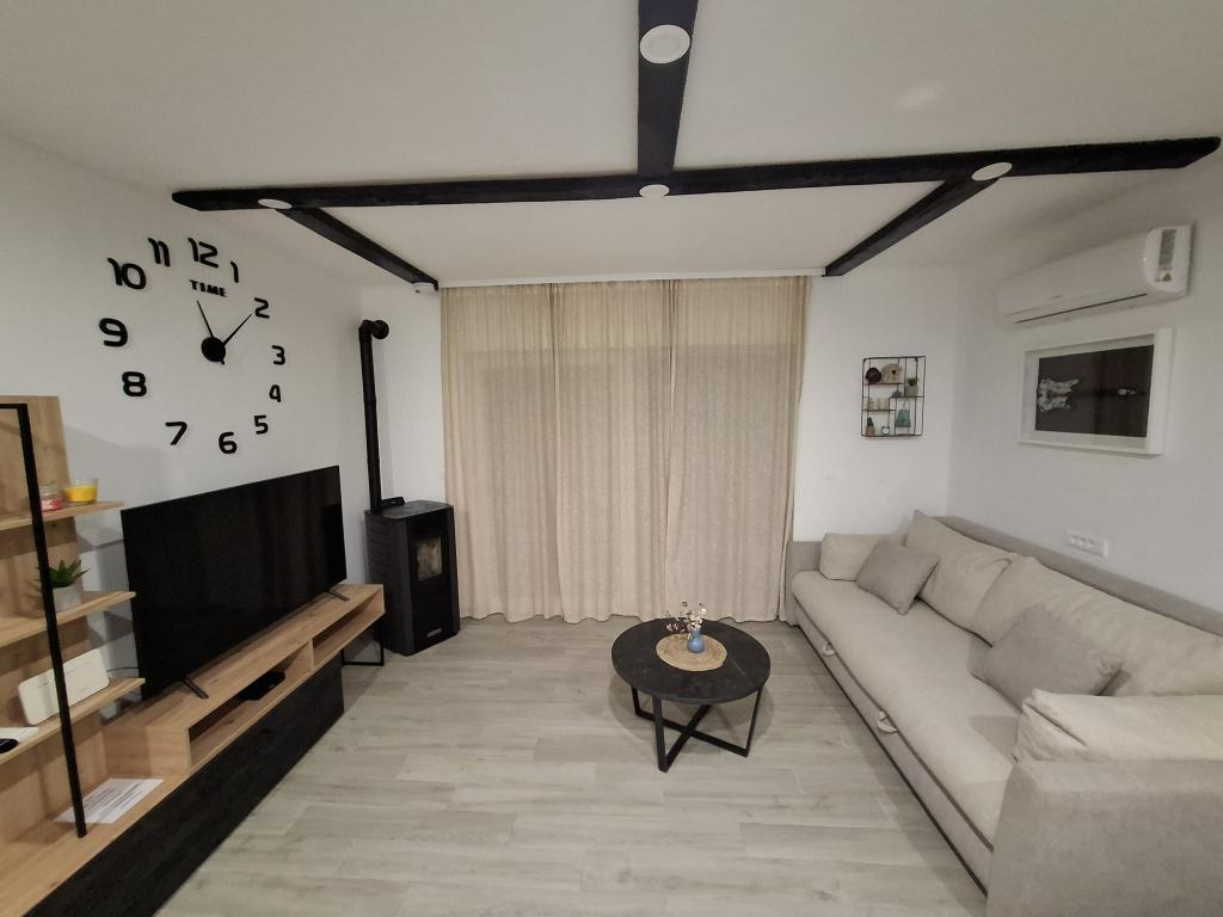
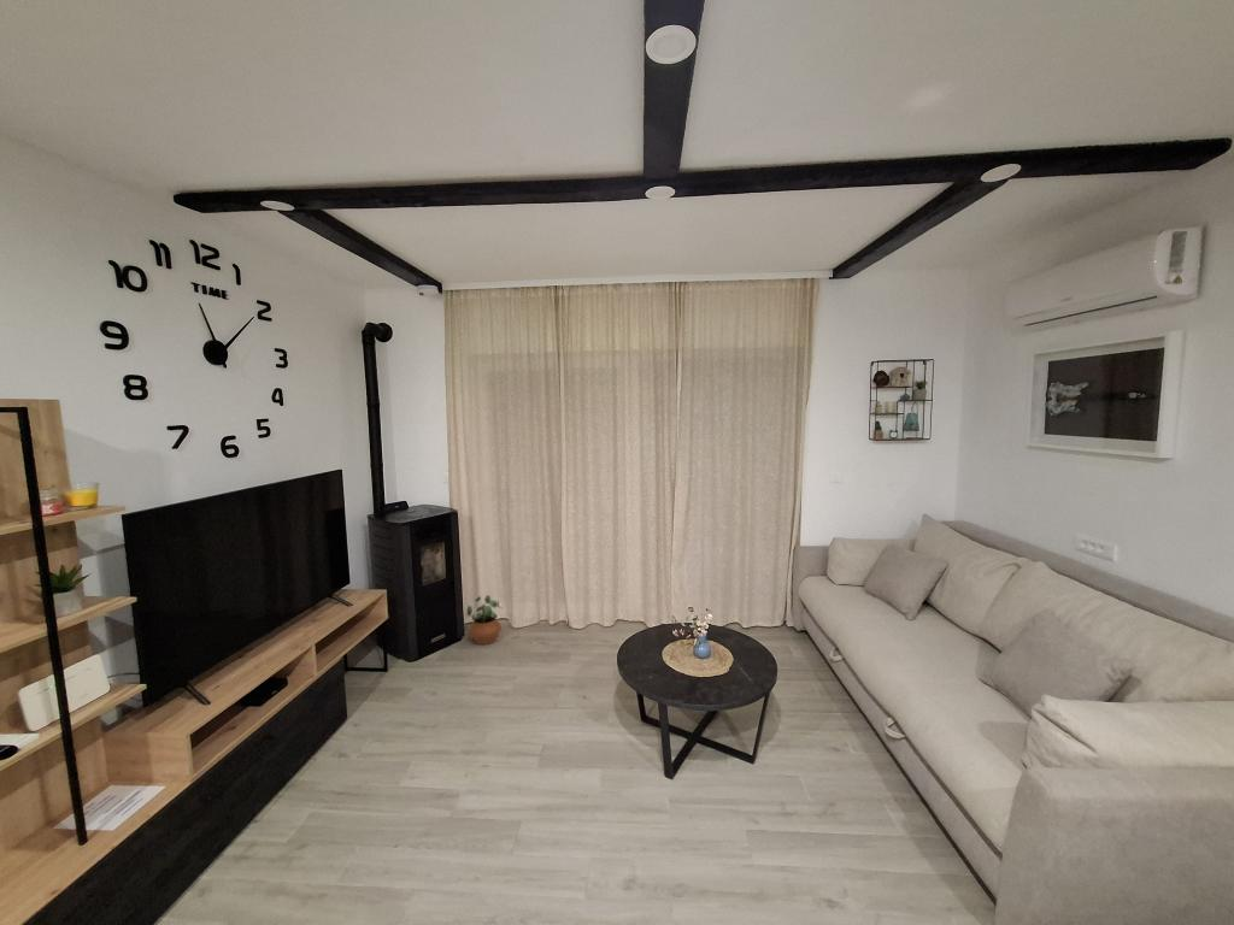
+ potted plant (486, 617)
